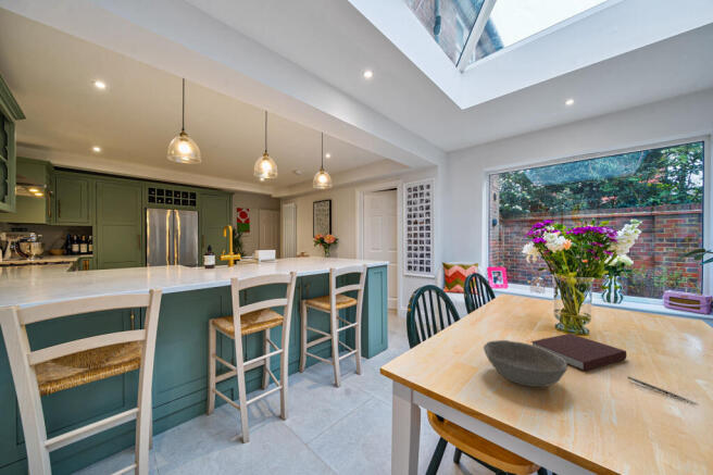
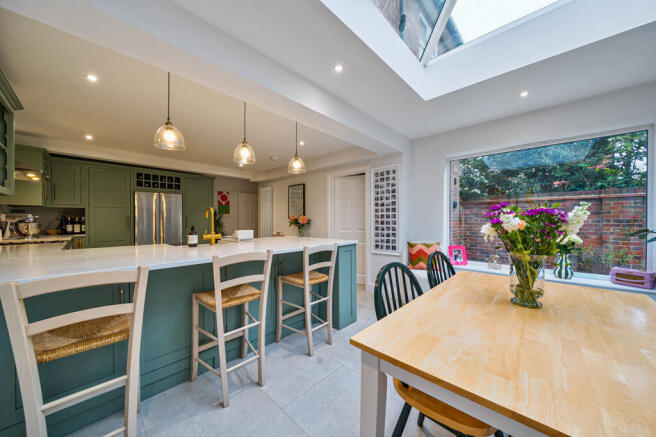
- bowl (522, 365)
- notebook (576, 349)
- pen (660, 389)
